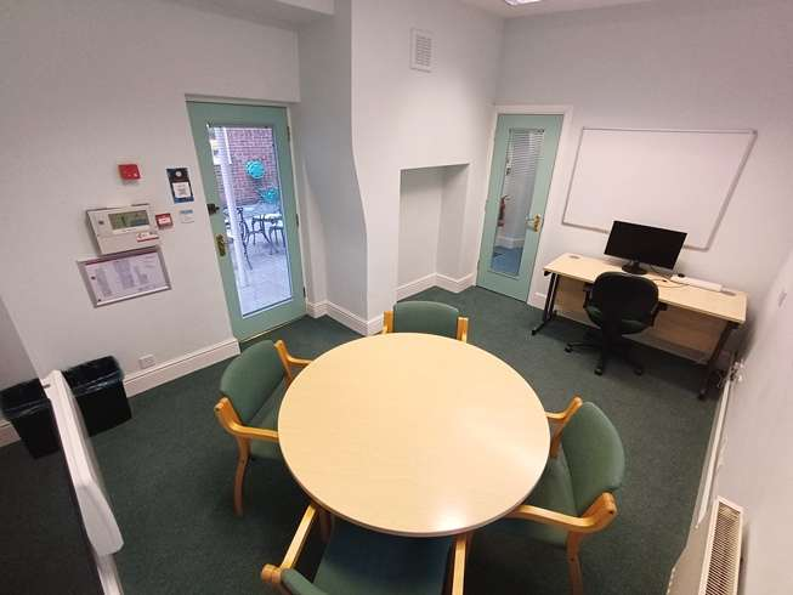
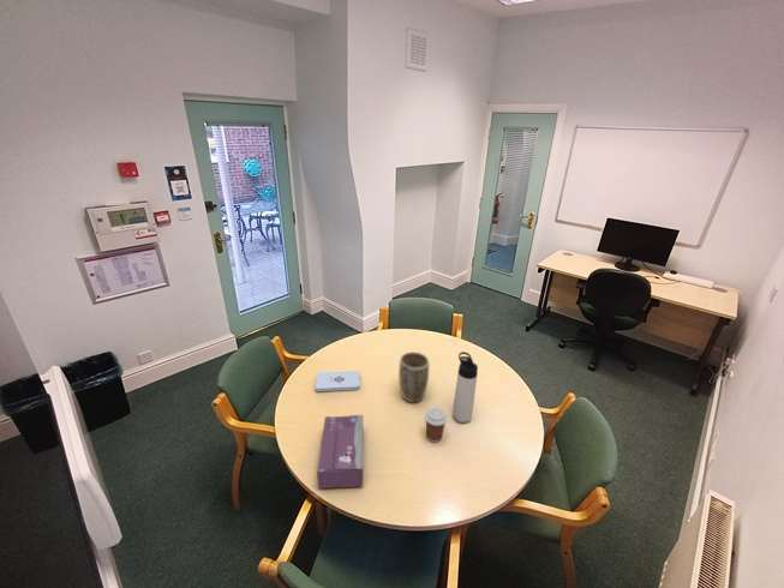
+ coffee cup (435, 424)
+ plant pot (413, 378)
+ thermos bottle (463, 388)
+ notepad (337, 380)
+ tissue box (342, 448)
